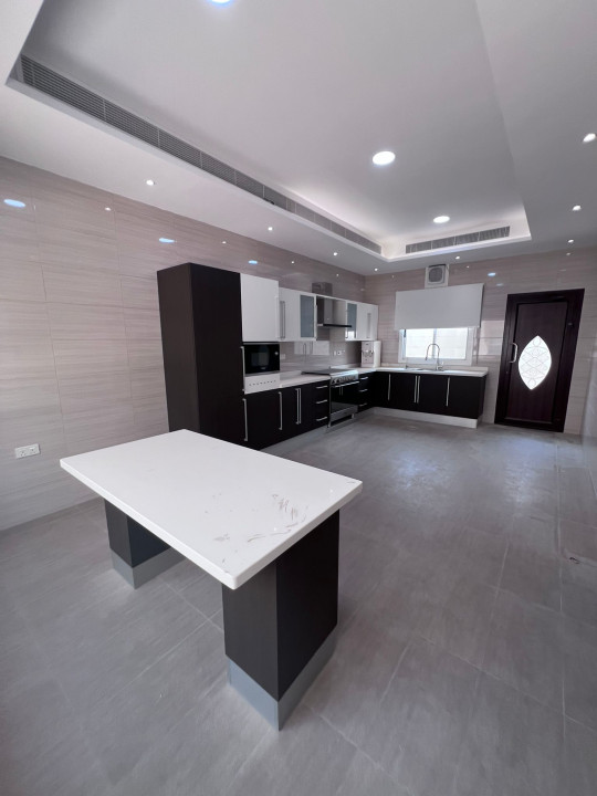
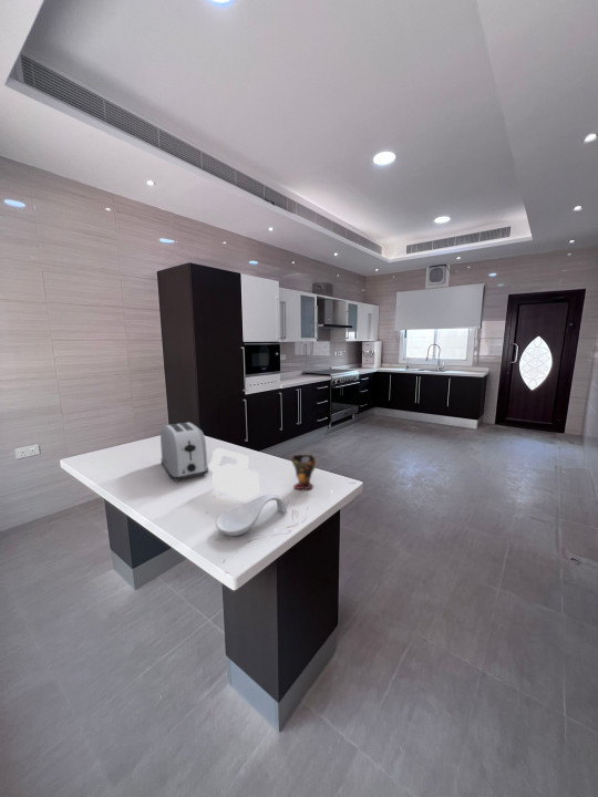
+ box (233, 470)
+ toaster (183, 447)
+ spoon rest (252, 511)
+ cup (303, 472)
